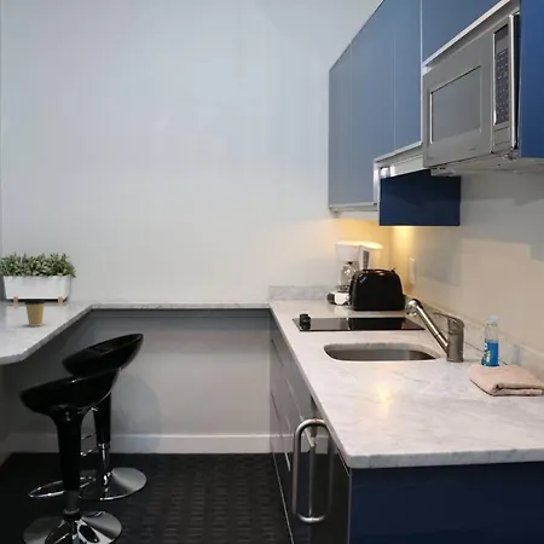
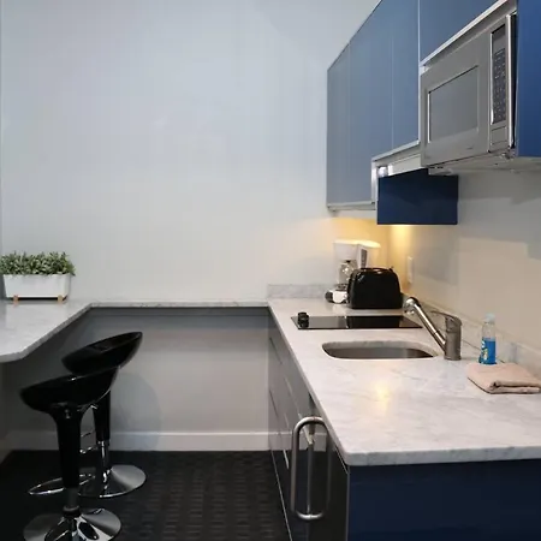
- coffee cup (35, 312)
